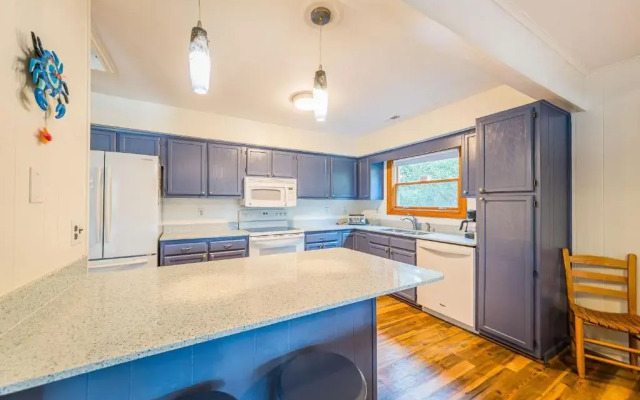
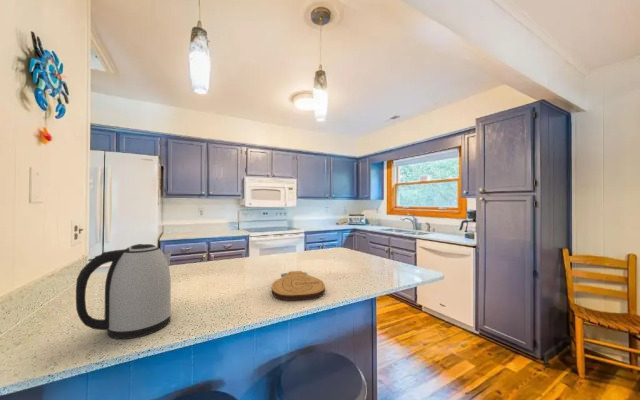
+ key chain (296, 280)
+ kettle (128, 287)
